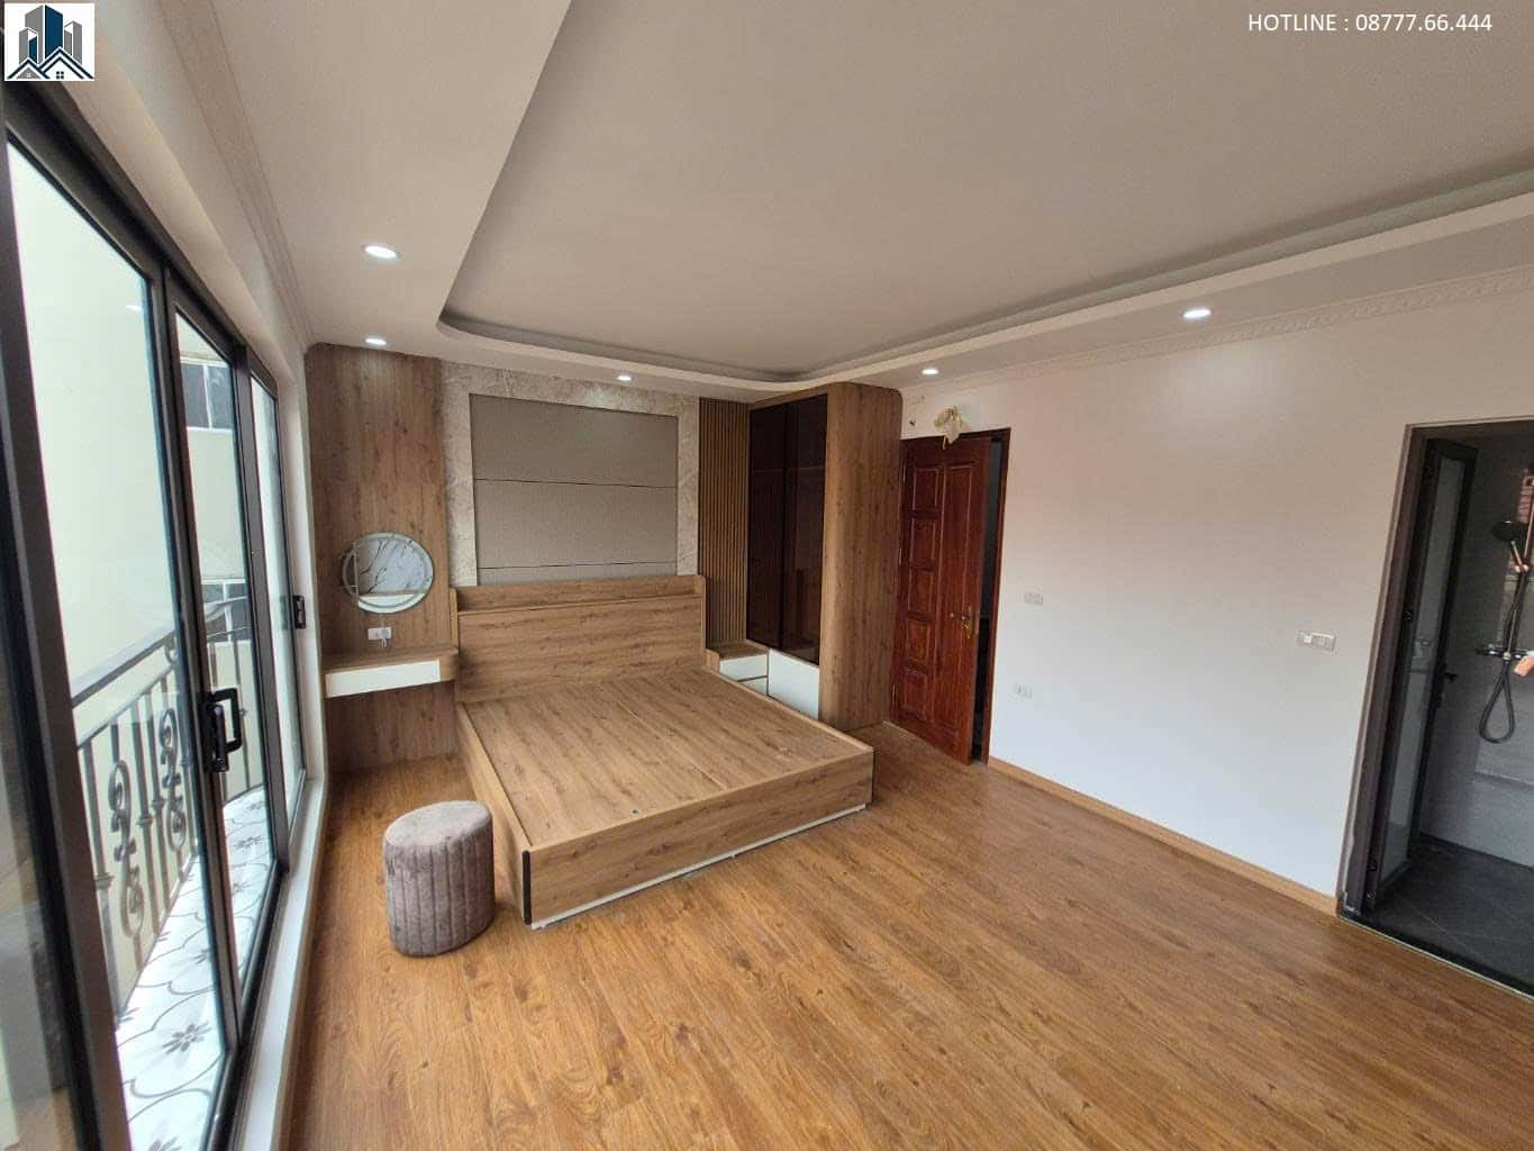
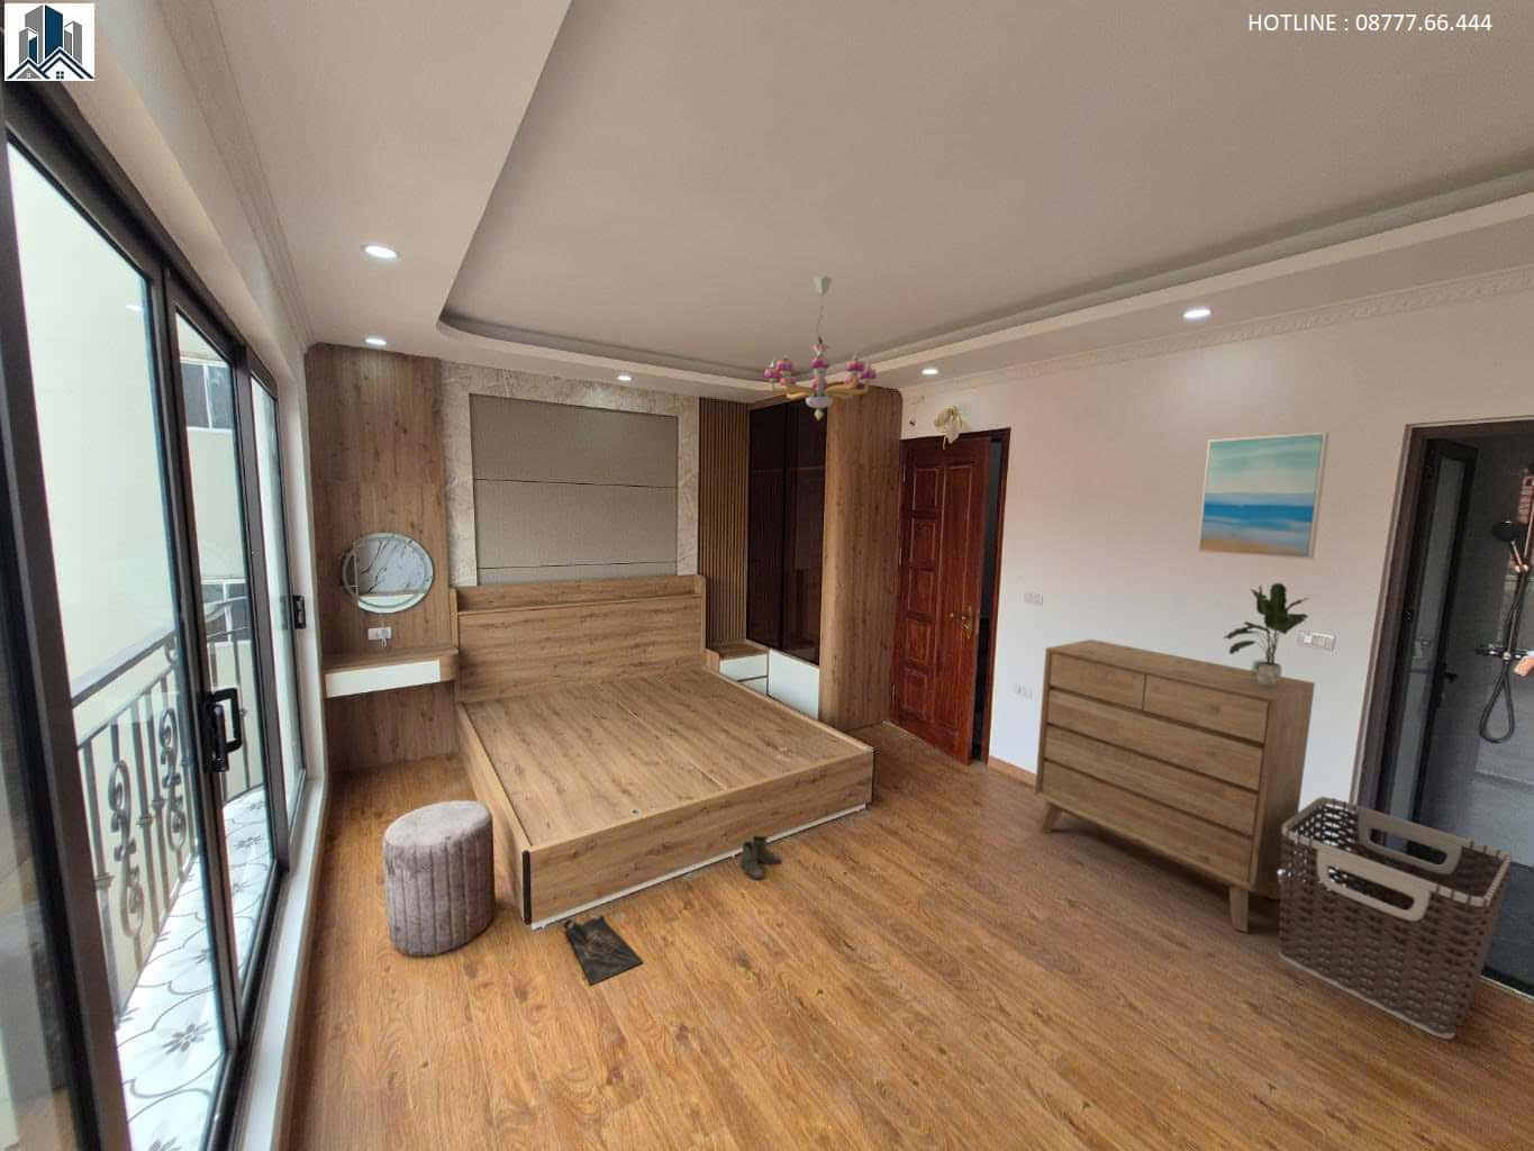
+ potted plant (1267, 631)
+ chandelier (821, 351)
+ boots (759, 855)
+ wall art (1257, 496)
+ dresser (1157, 763)
+ bag (601, 941)
+ clothes hamper (1382, 906)
